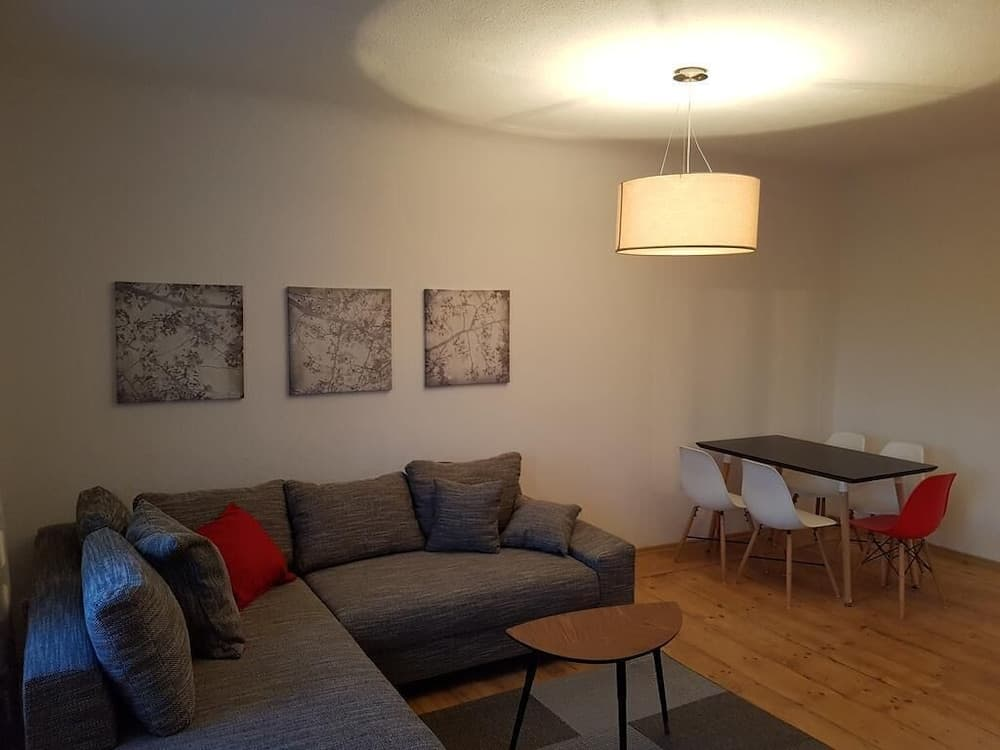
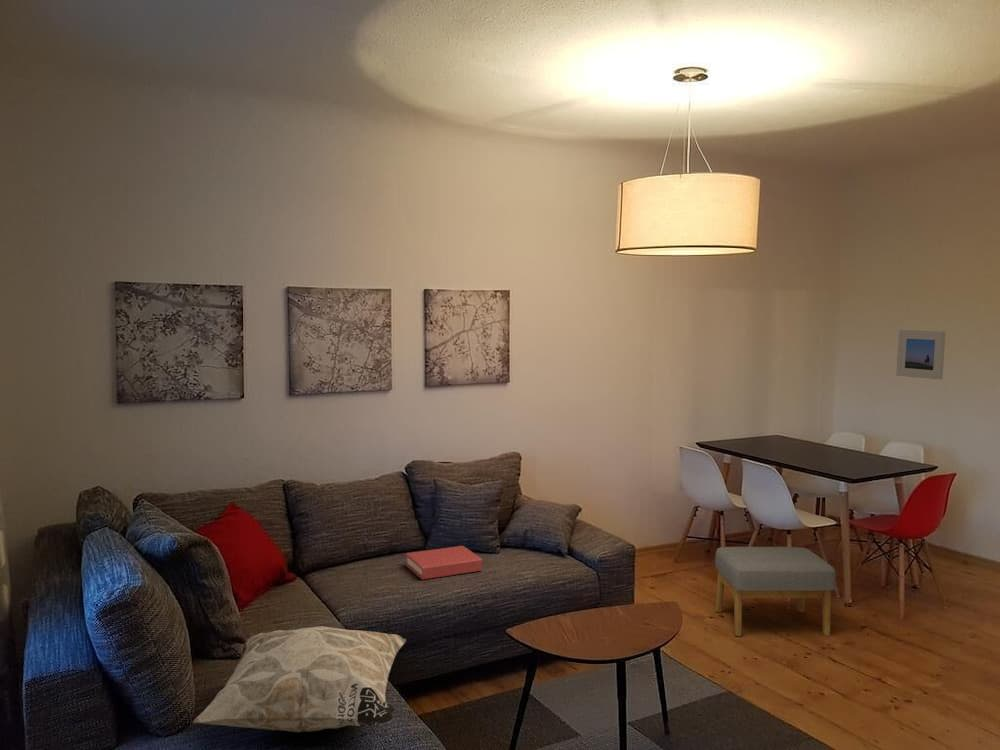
+ footstool (772, 588)
+ decorative pillow (312, 676)
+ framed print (920, 354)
+ hardback book (443, 562)
